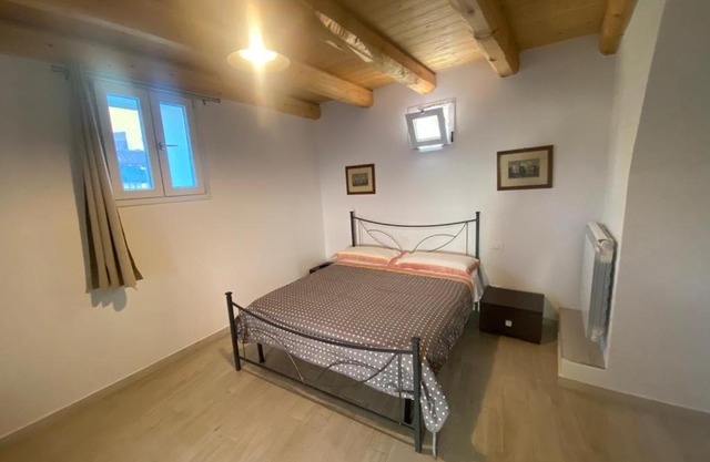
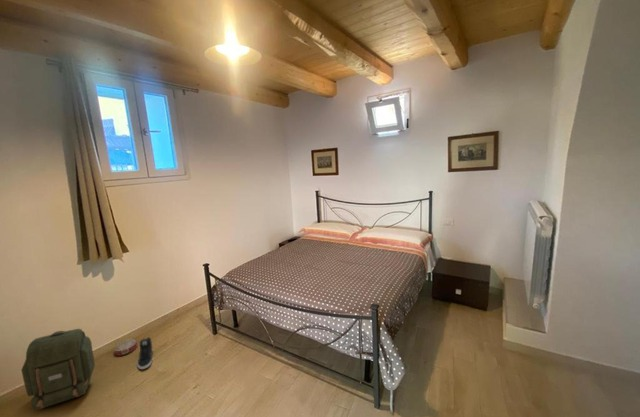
+ box (126, 347)
+ backpack (62, 362)
+ sneaker (144, 350)
